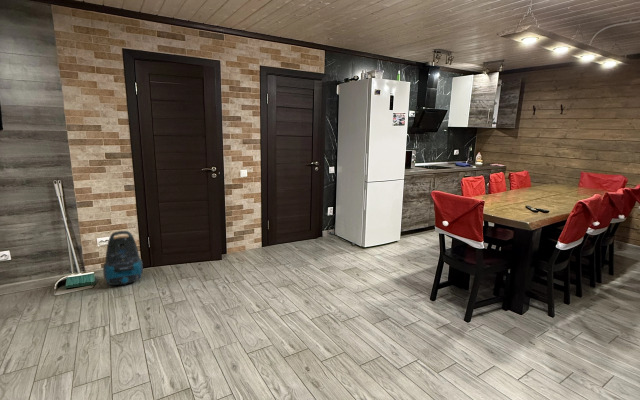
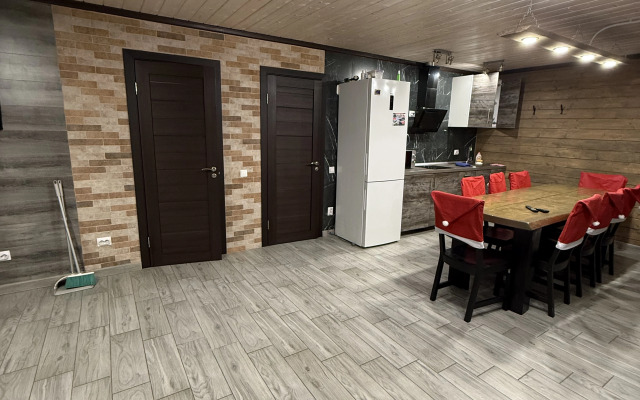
- vacuum cleaner (122, 257)
